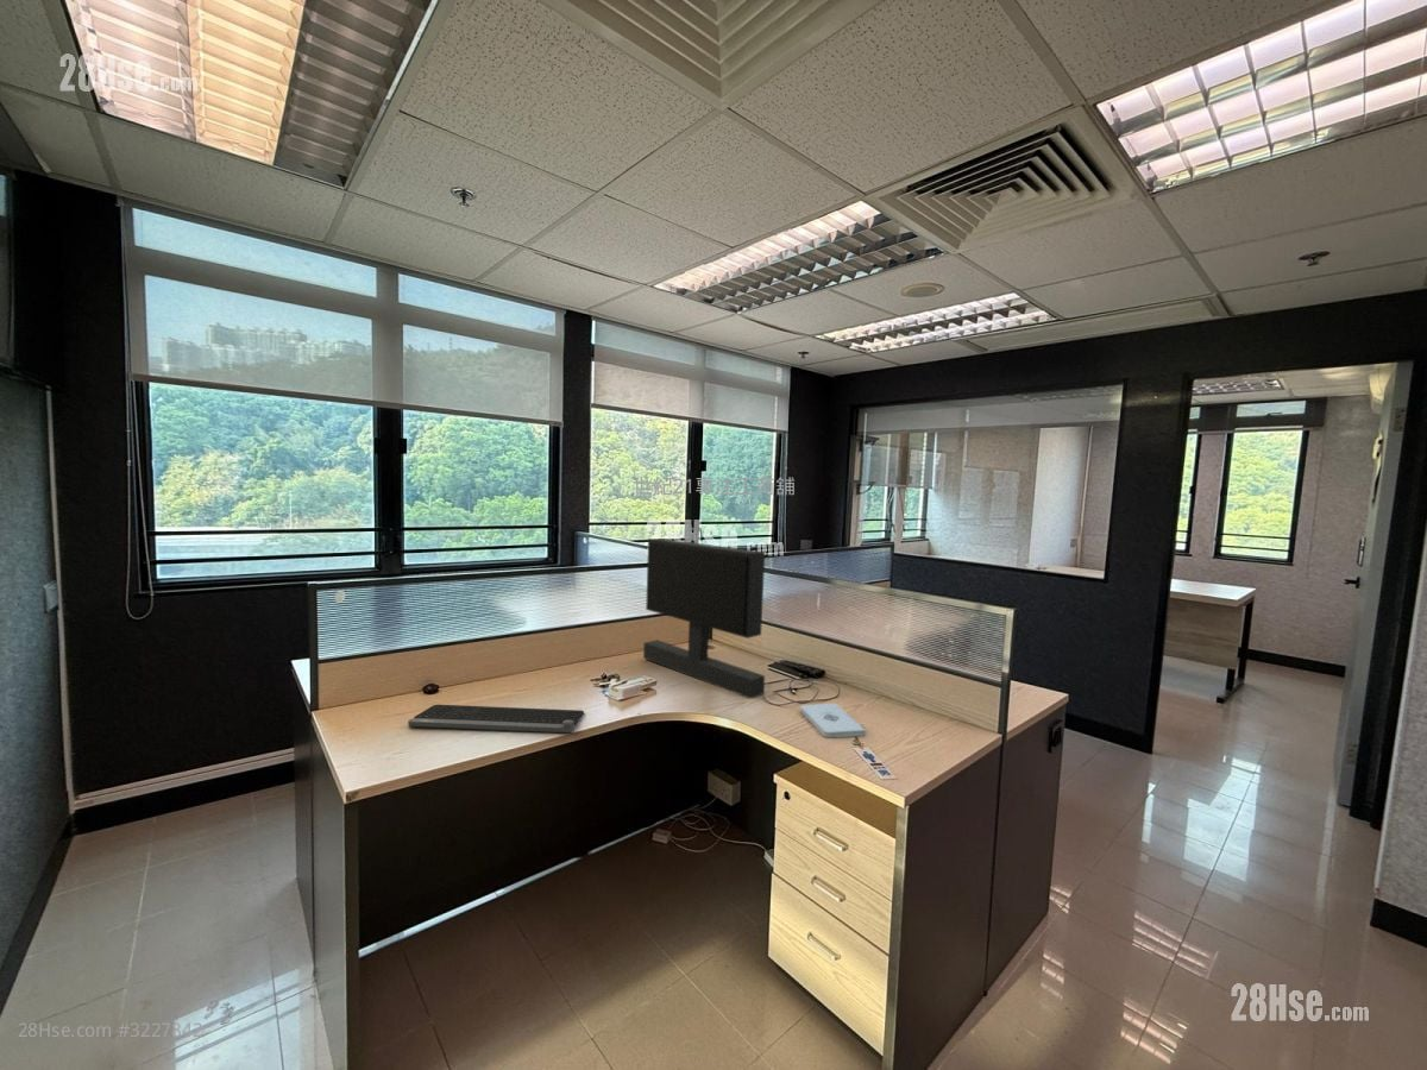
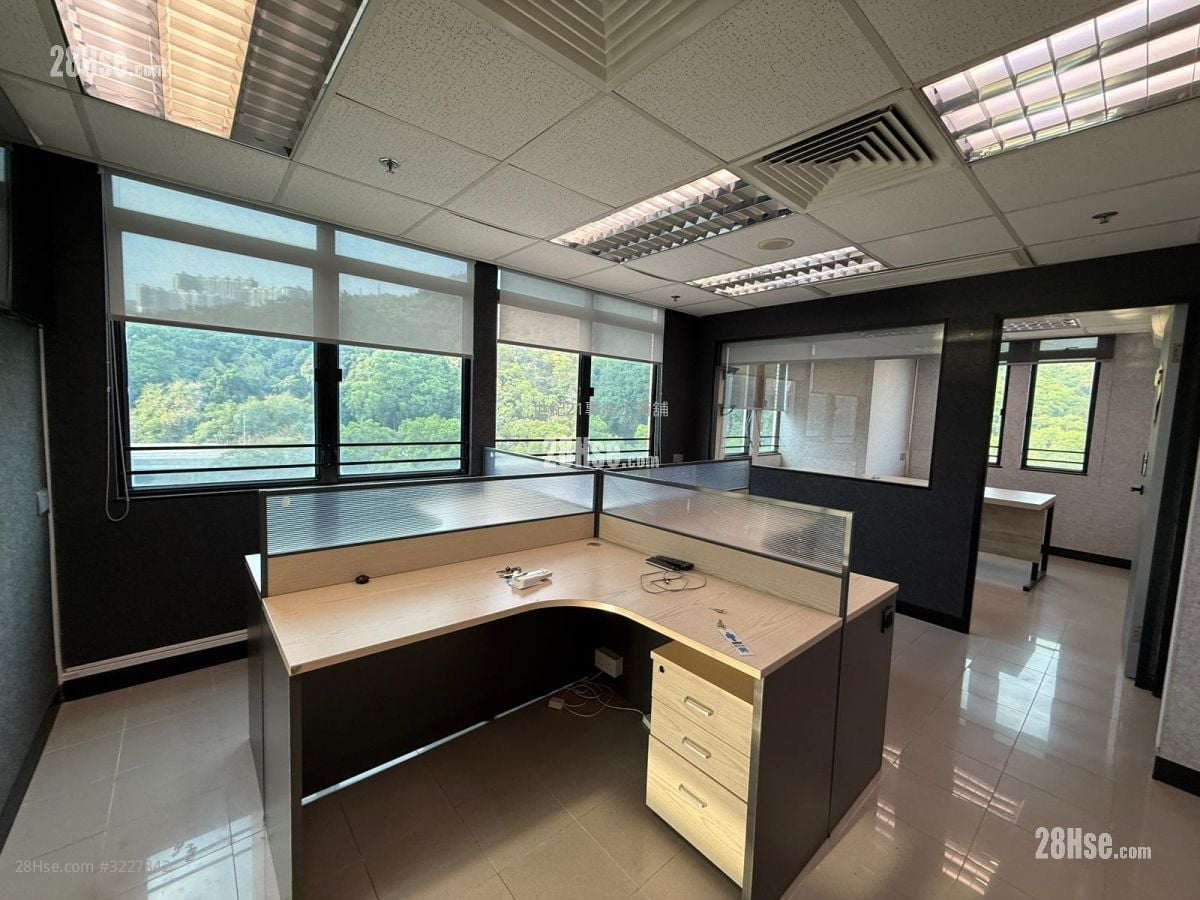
- notepad (830, 719)
- computer keyboard (499, 713)
- monitor (699, 610)
